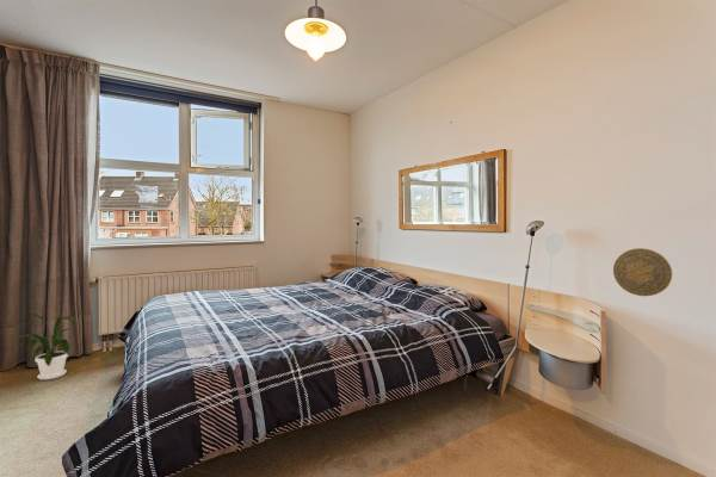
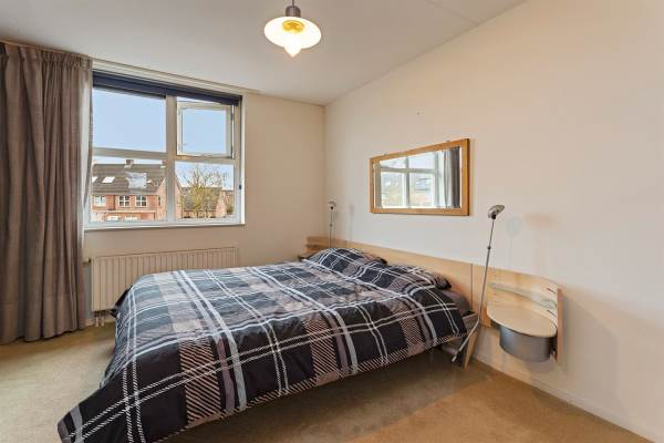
- house plant (48, 343)
- decorative plate (640, 272)
